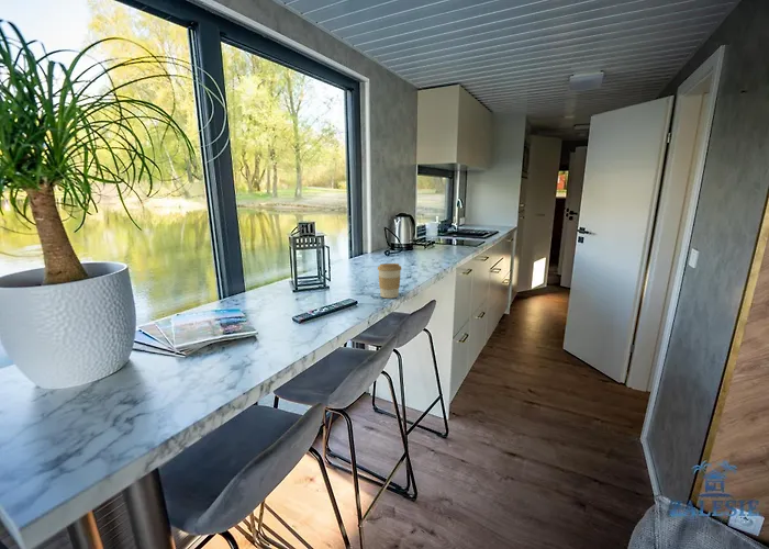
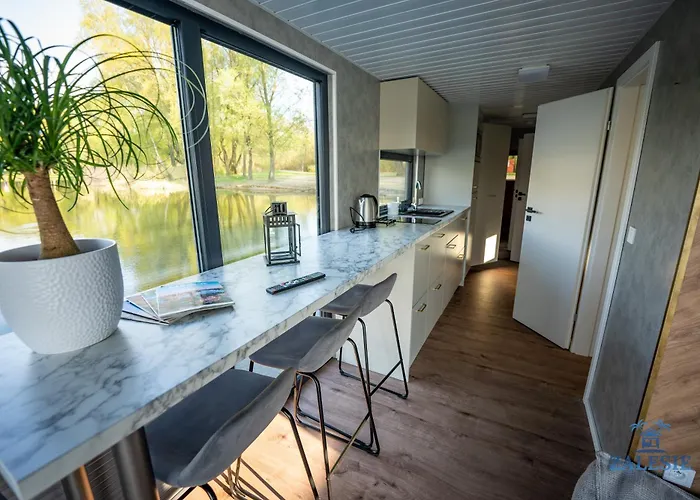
- coffee cup (389, 279)
